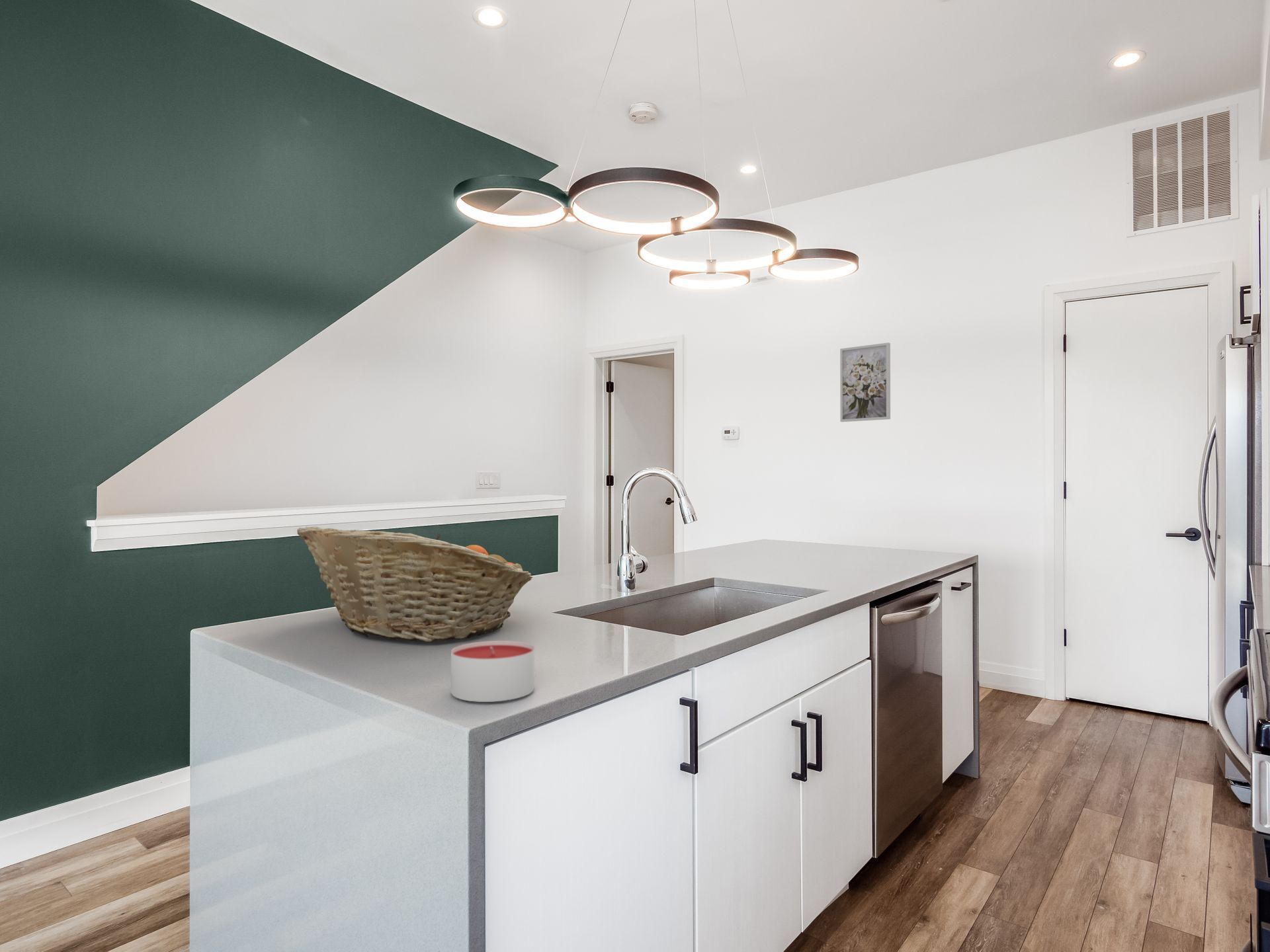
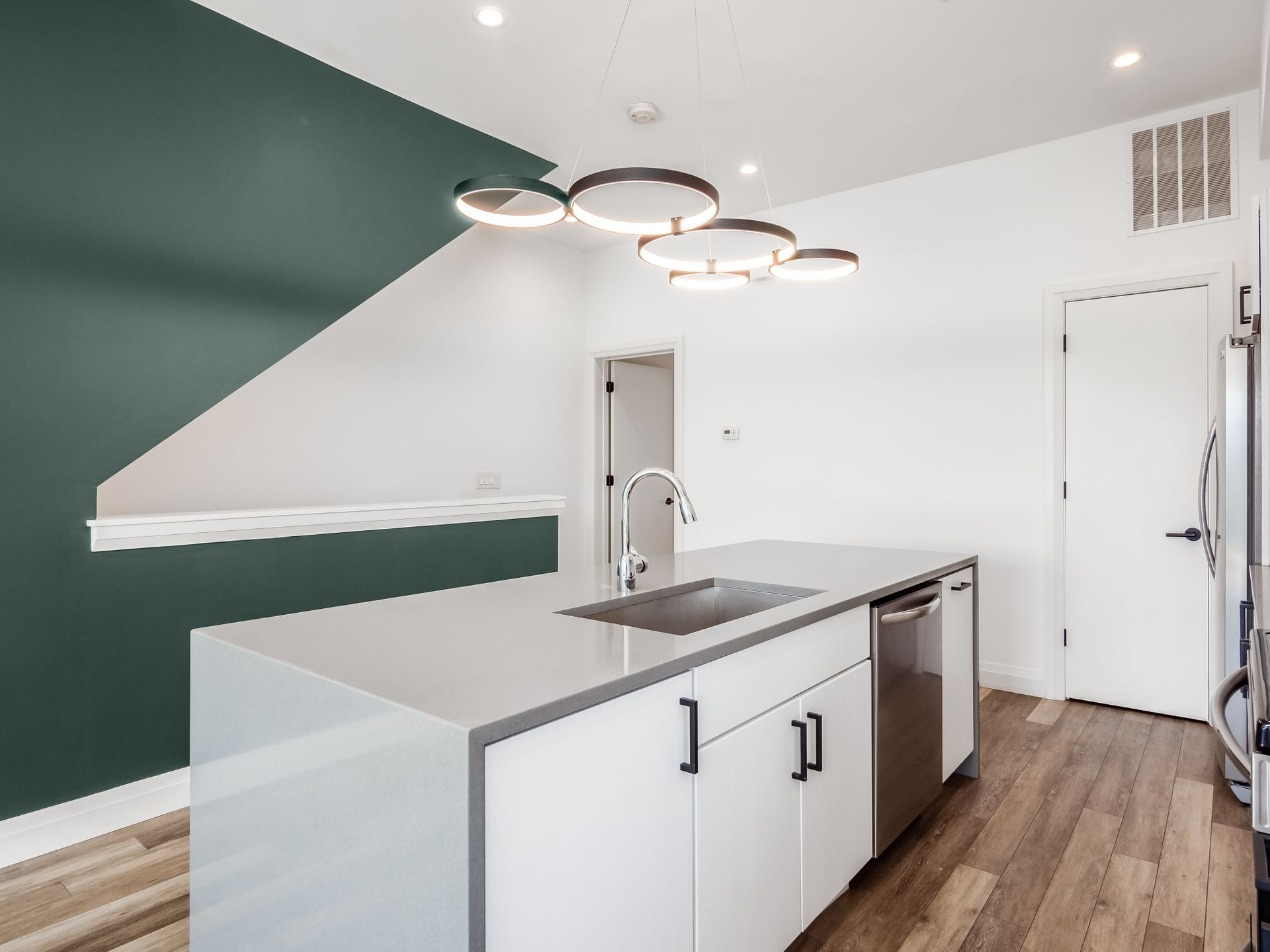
- wall art (865, 383)
- fruit basket (415, 575)
- candle (493, 668)
